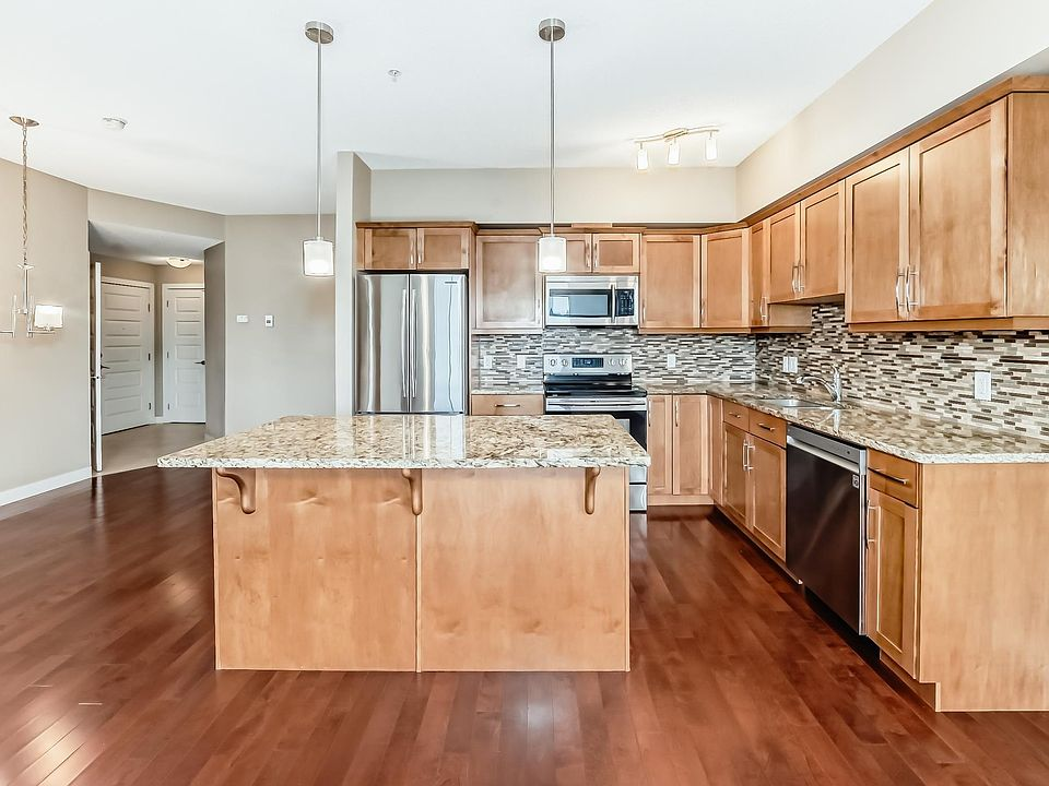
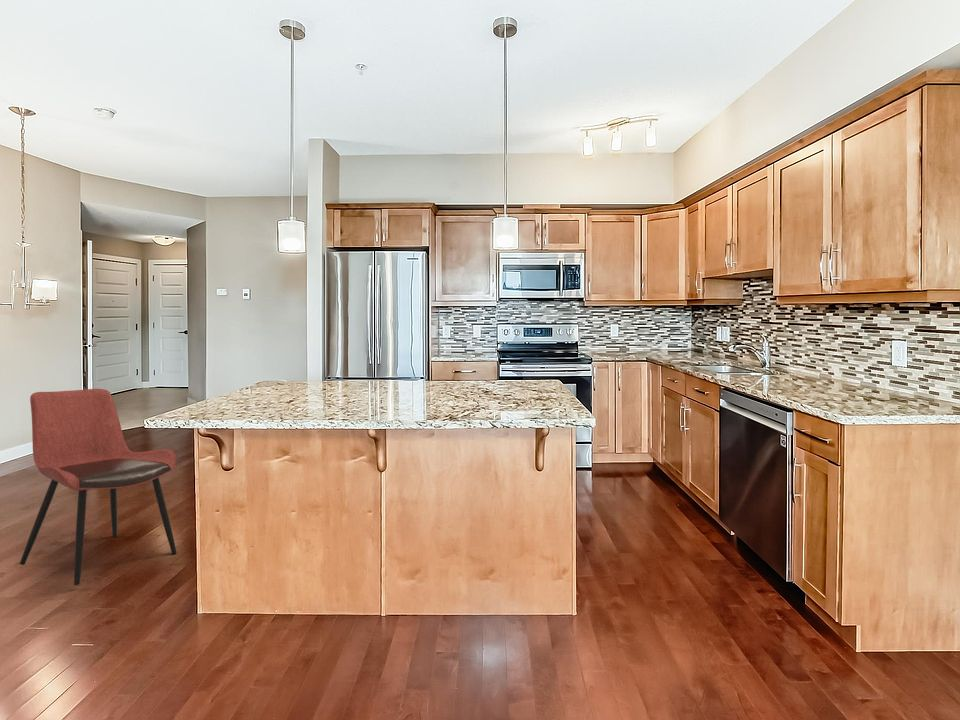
+ dining chair (98, 476)
